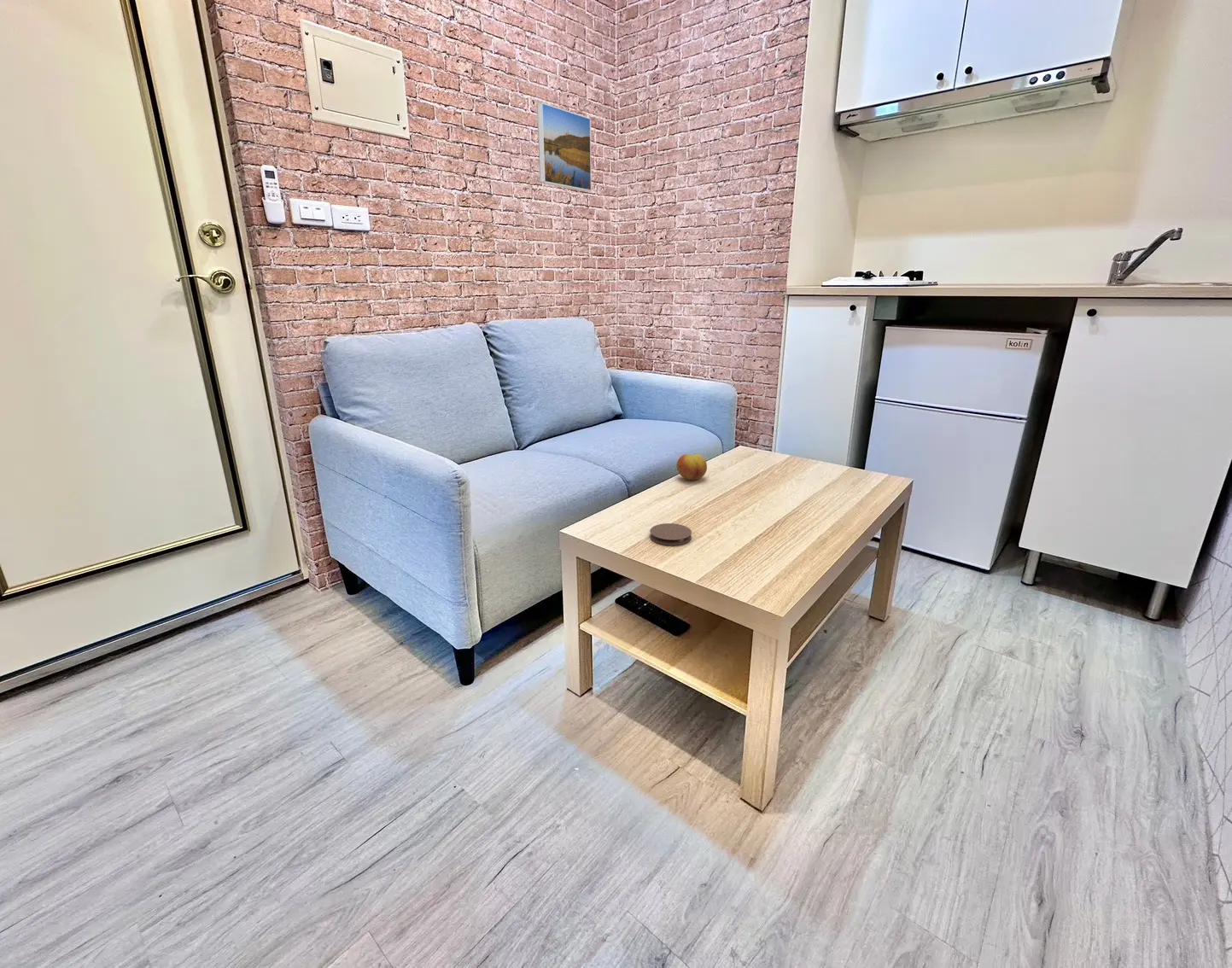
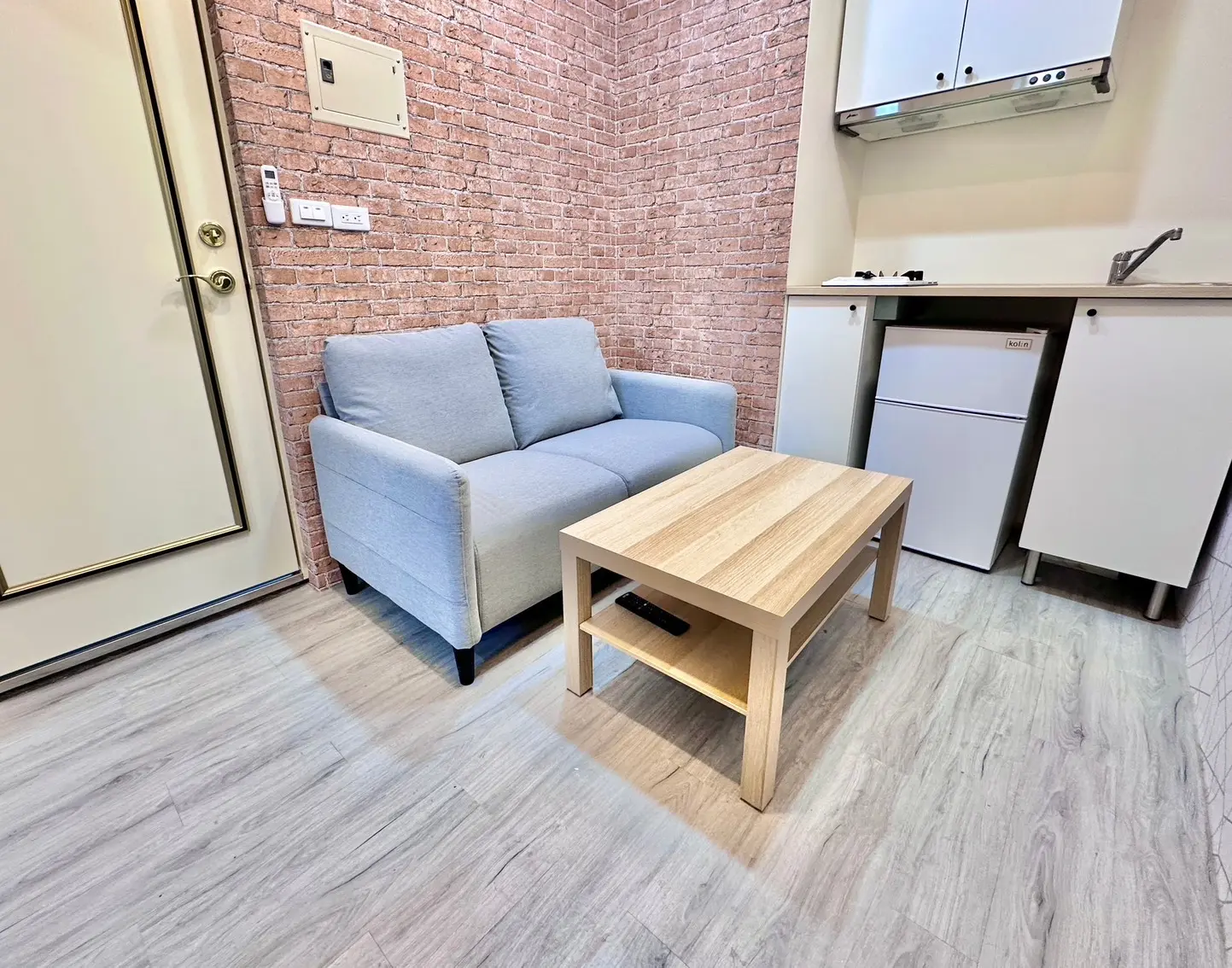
- fruit (692, 467)
- coaster (670, 534)
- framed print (565, 149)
